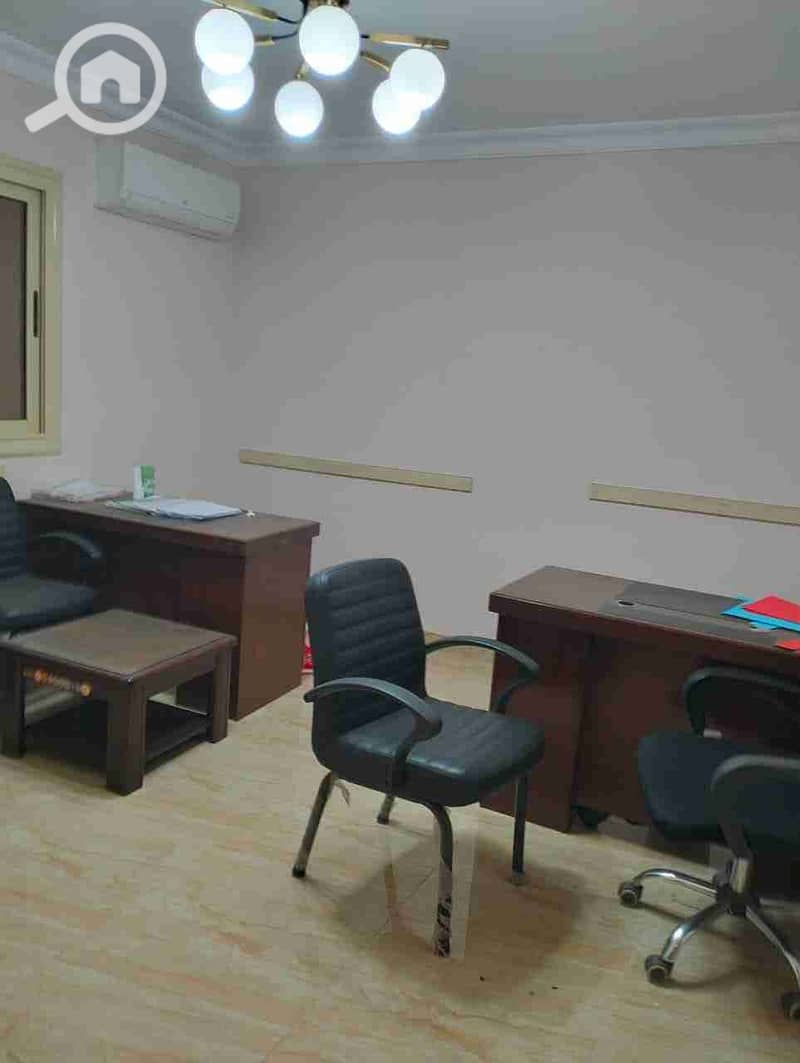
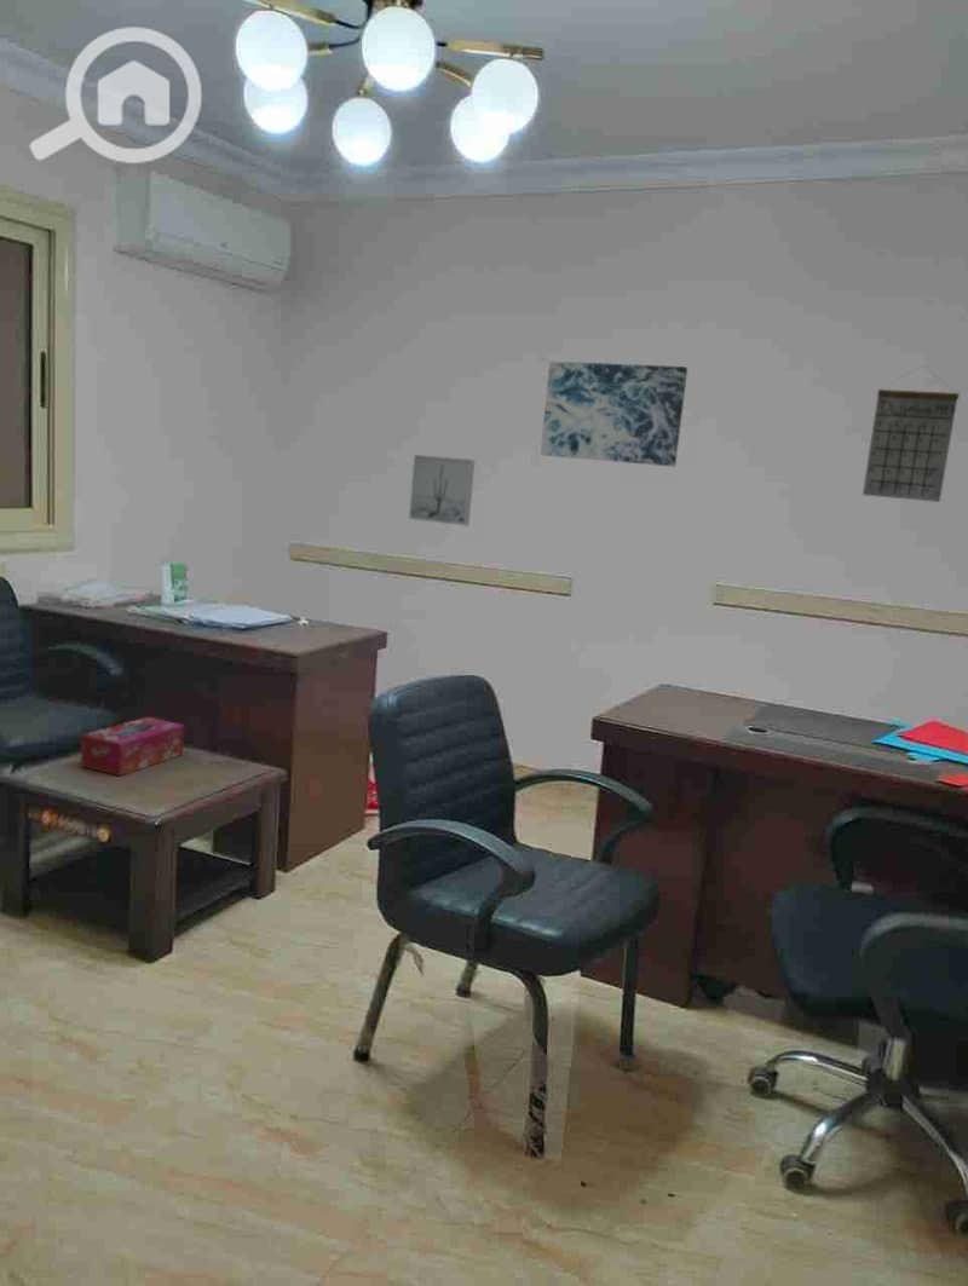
+ calendar (911, 432)
+ wall art (611, 413)
+ wall art (440, 489)
+ tissue box (133, 744)
